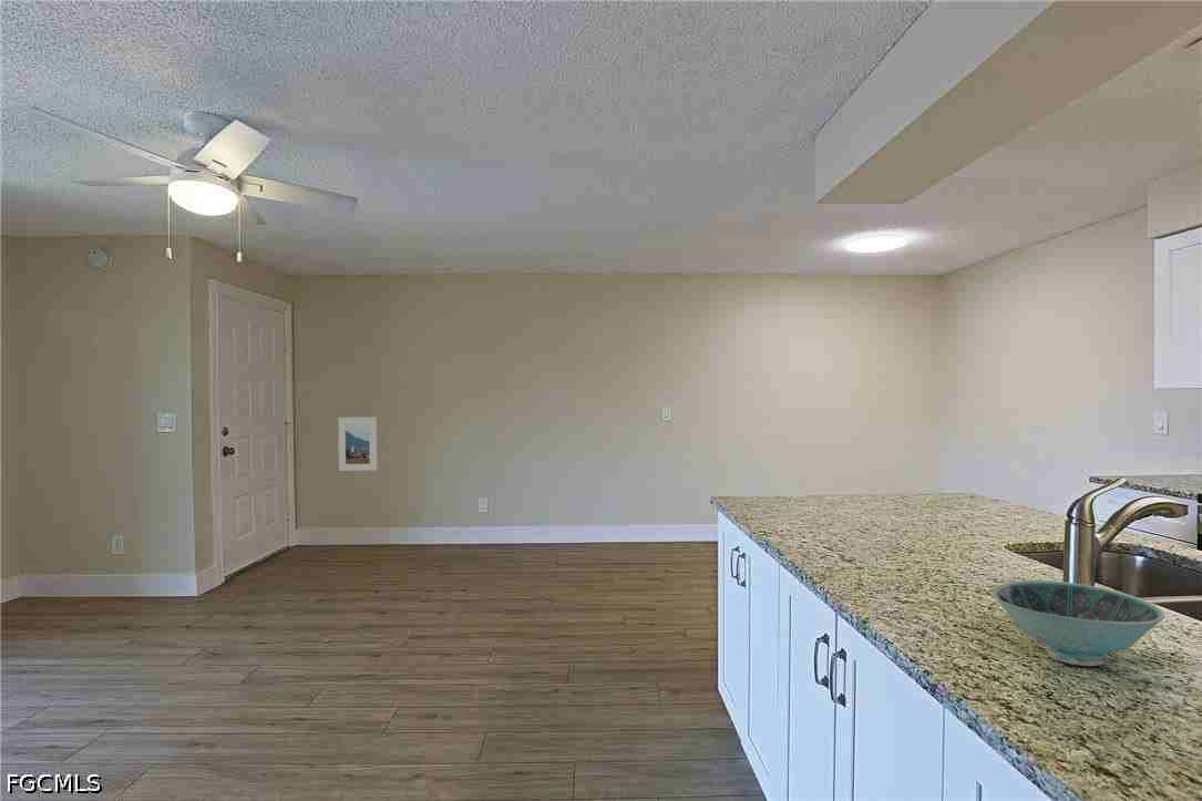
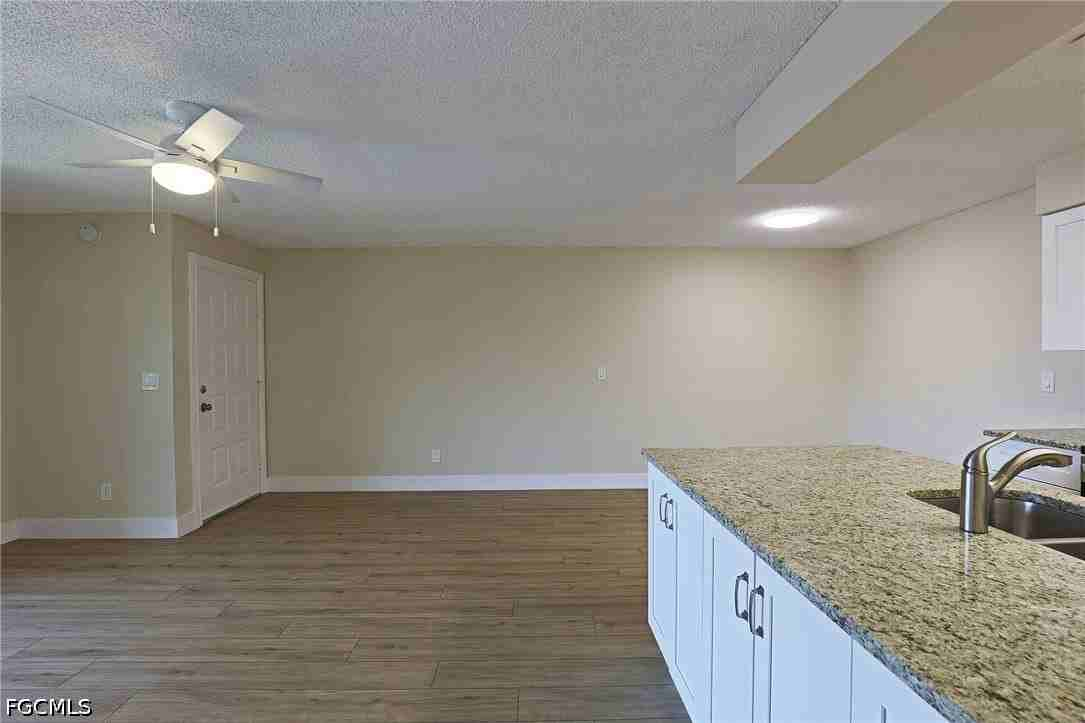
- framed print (357, 443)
- bowl (1072, 627)
